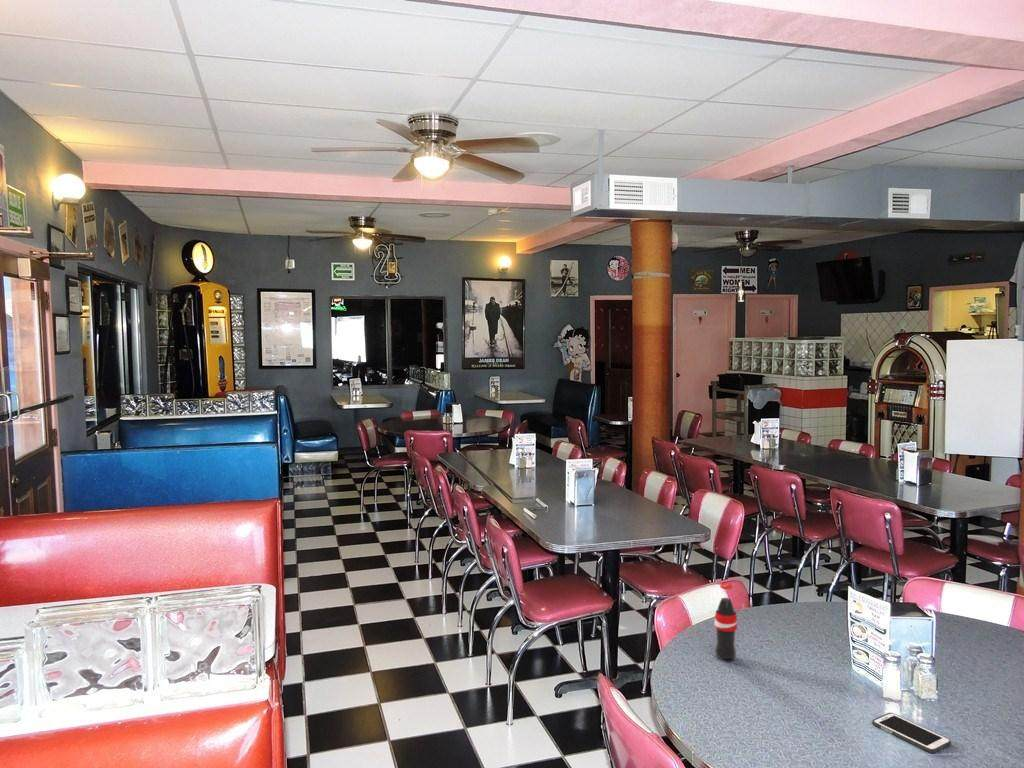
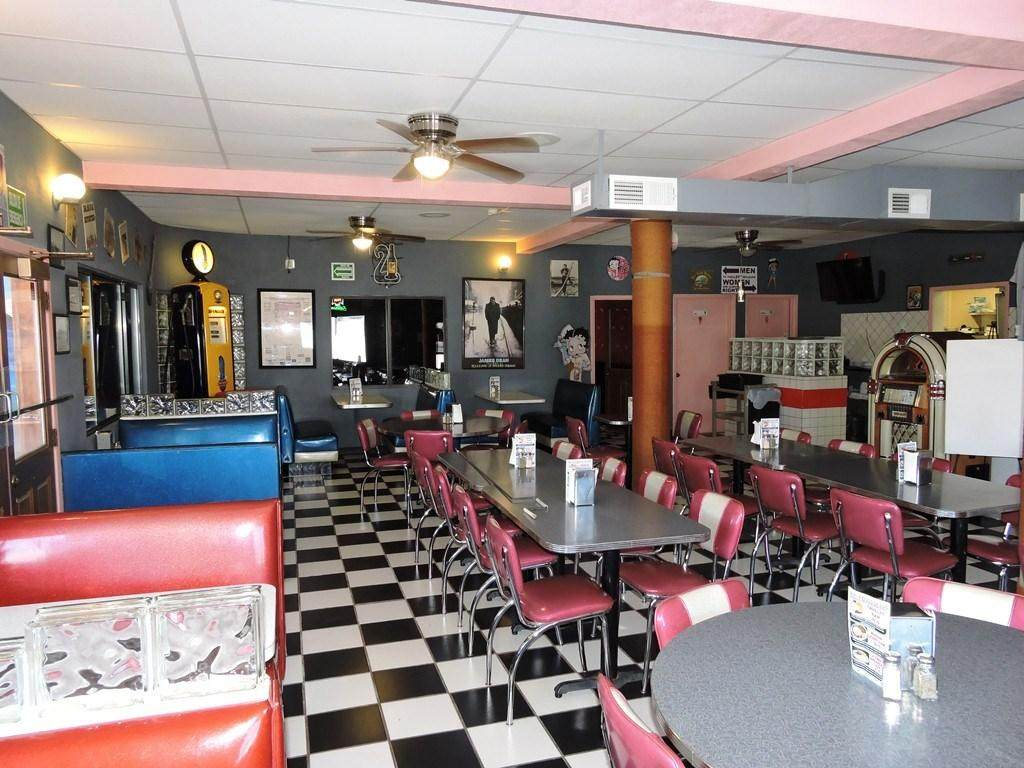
- soda bottle (725, 621)
- cell phone (910, 732)
